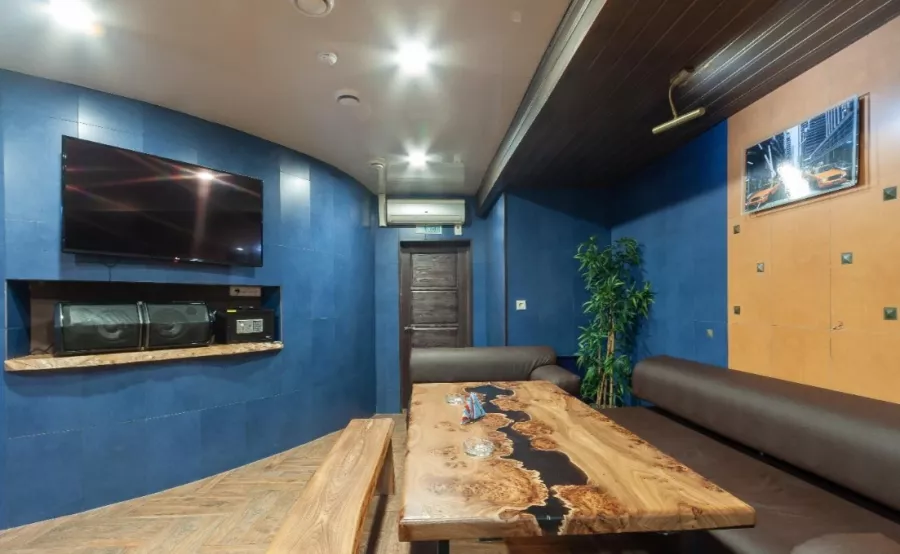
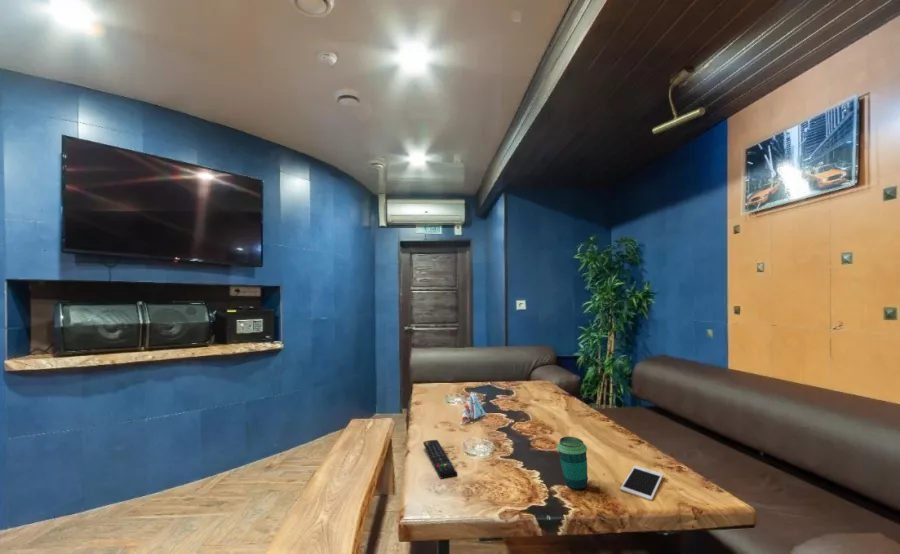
+ remote control (438, 457)
+ cup (572, 462)
+ cell phone (642, 481)
